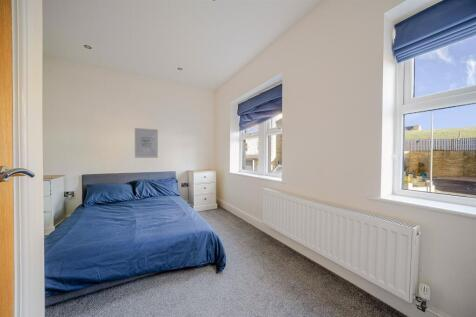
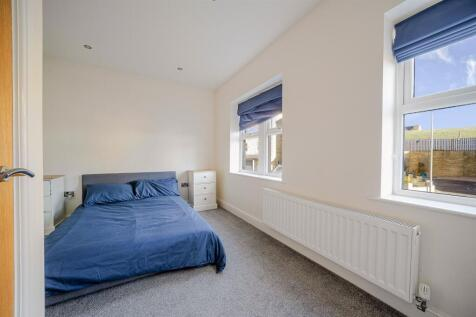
- wall art (146, 143)
